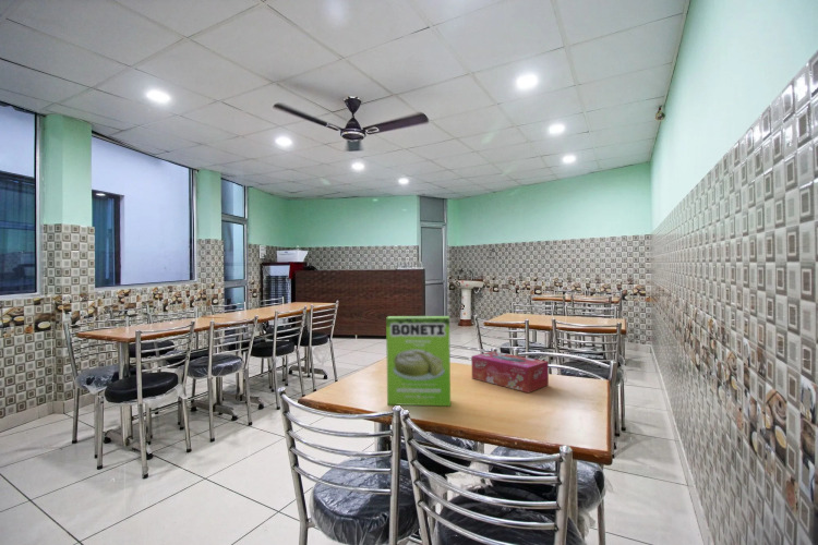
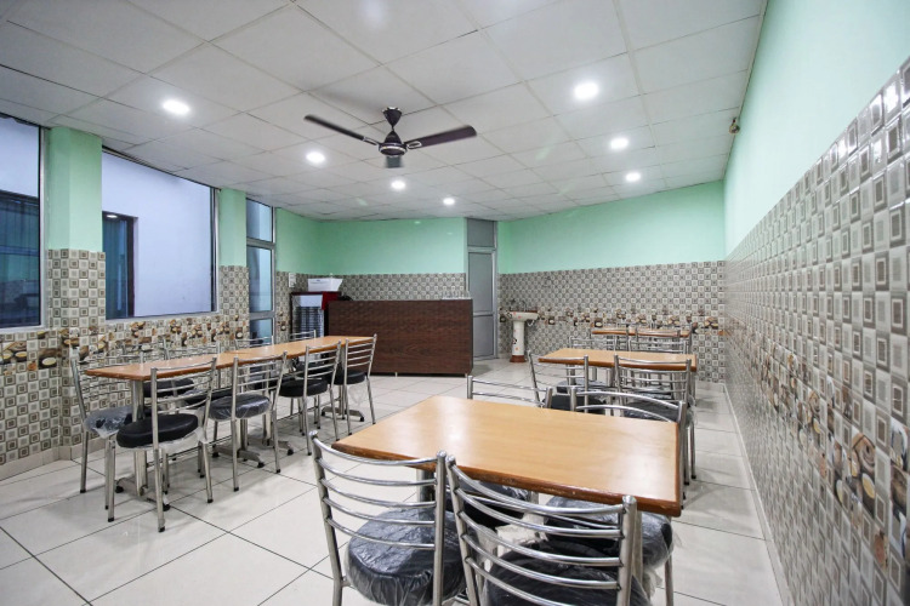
- cake mix box (418, 359)
- tissue box (508, 370)
